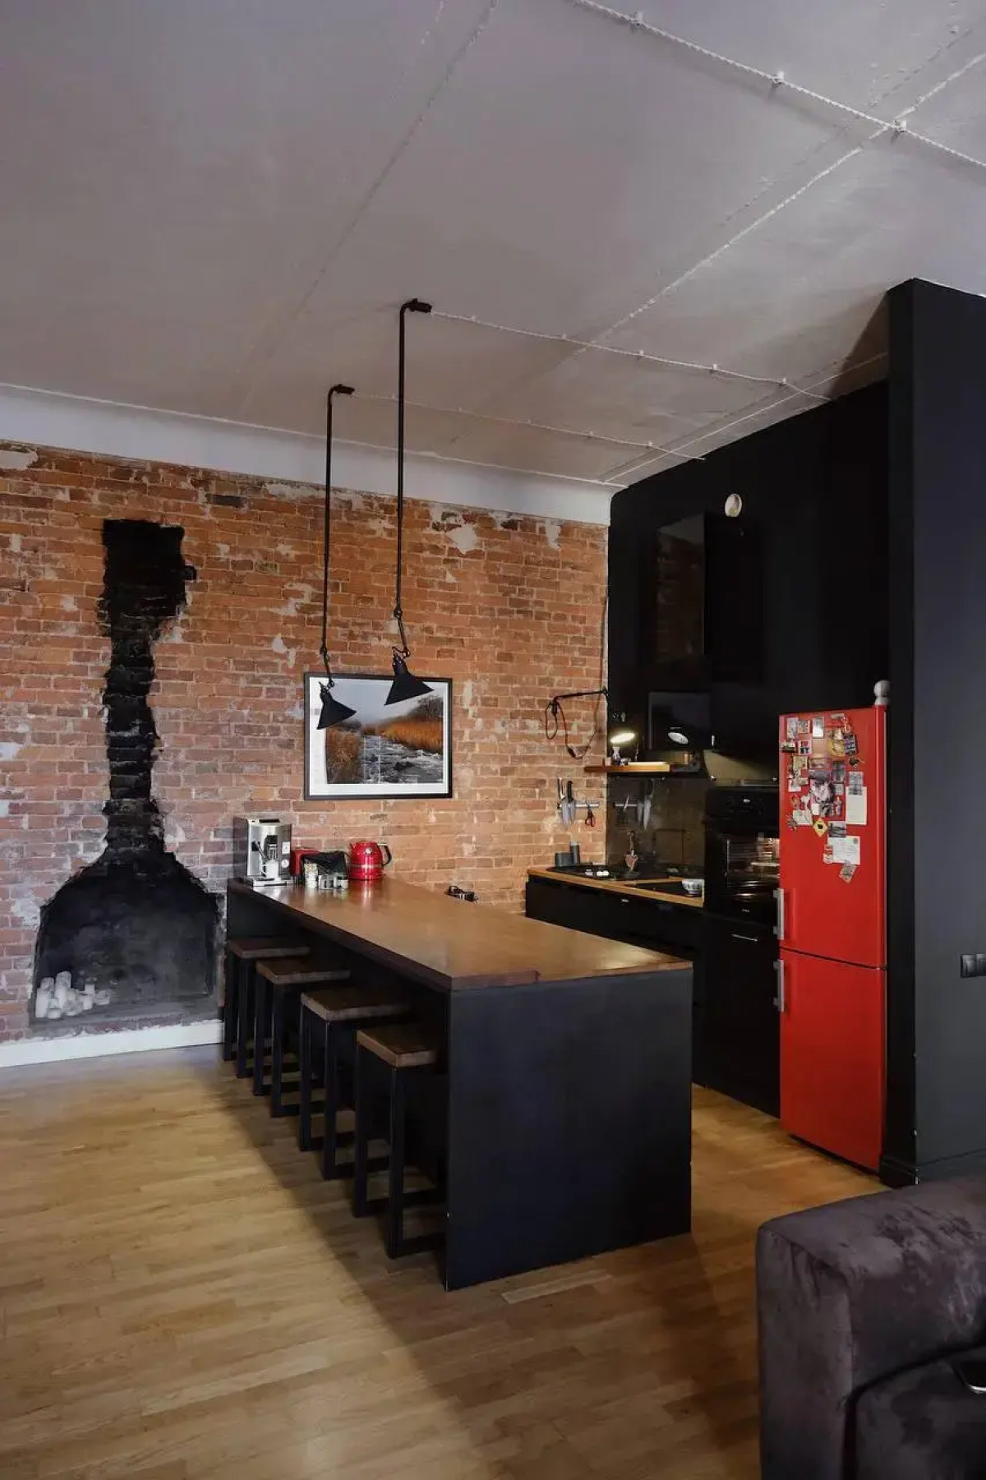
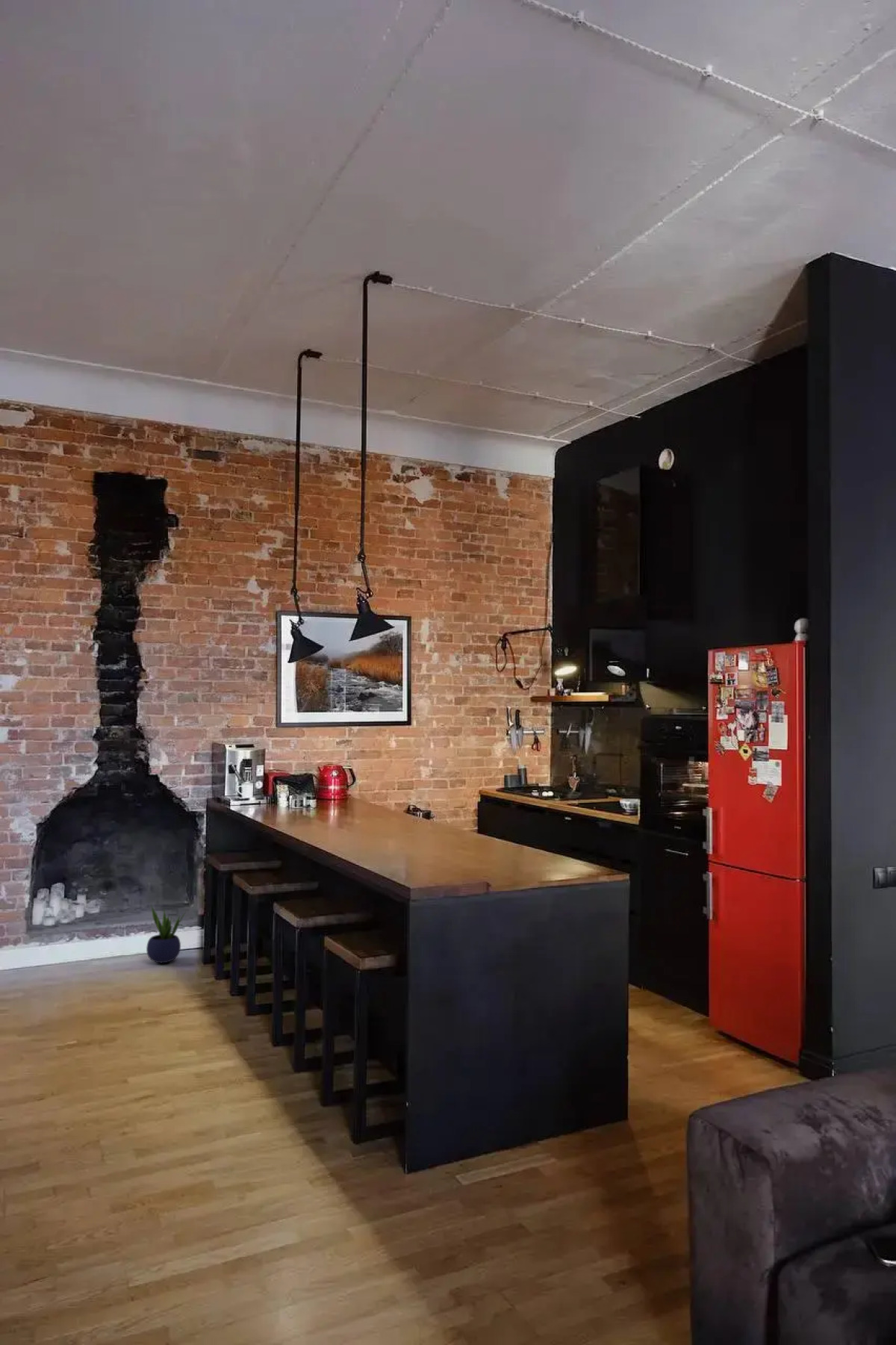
+ potted plant (166, 933)
